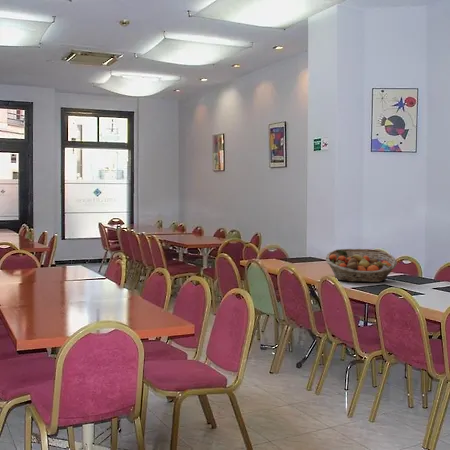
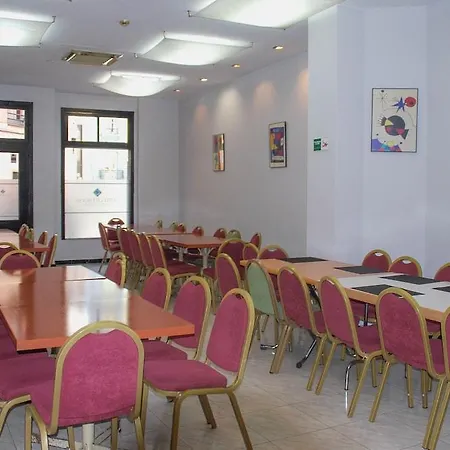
- fruit basket (360, 265)
